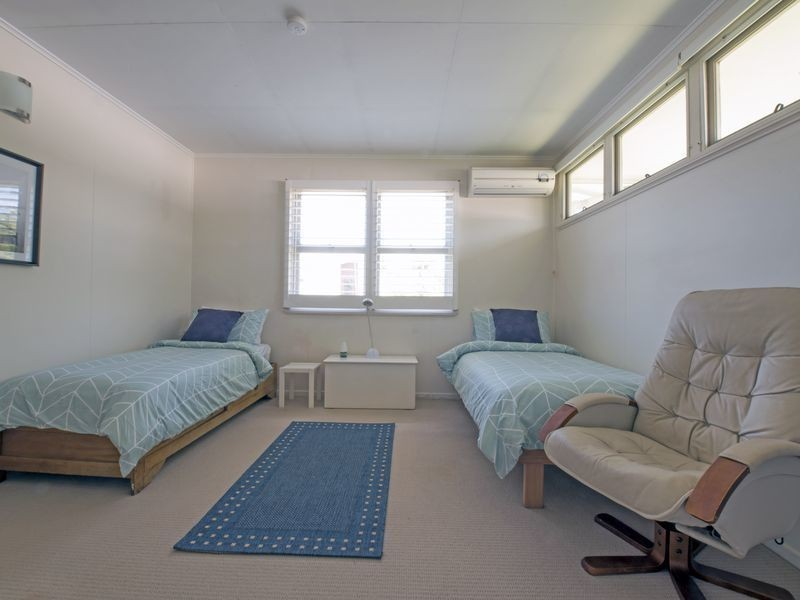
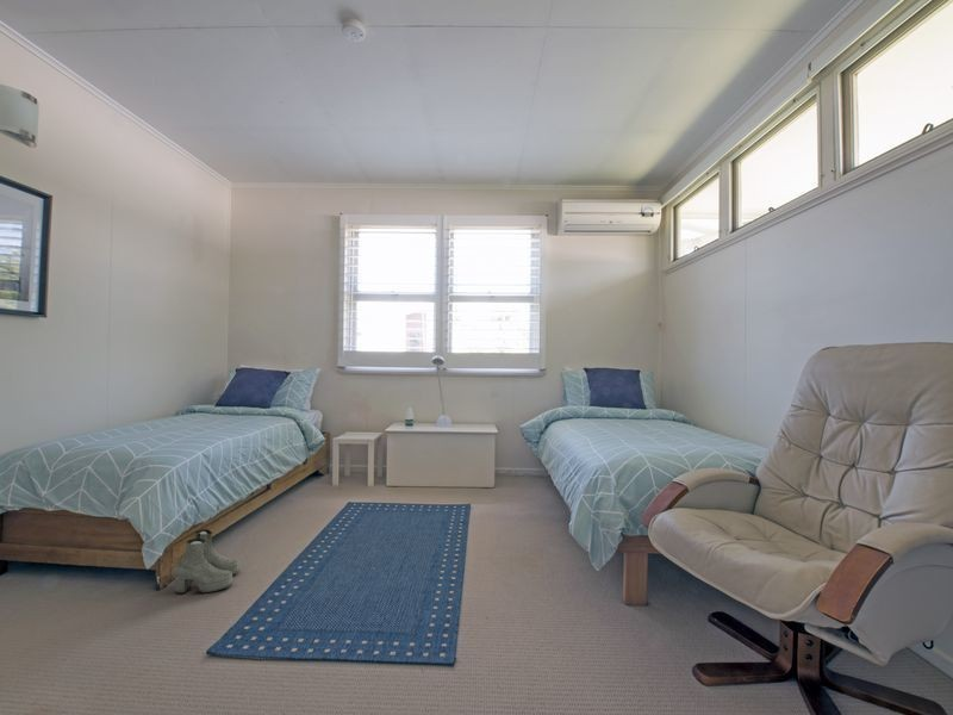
+ boots (208, 558)
